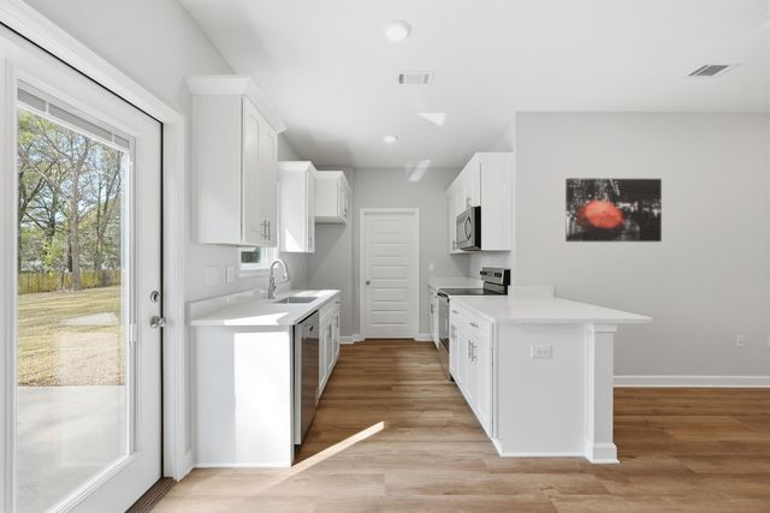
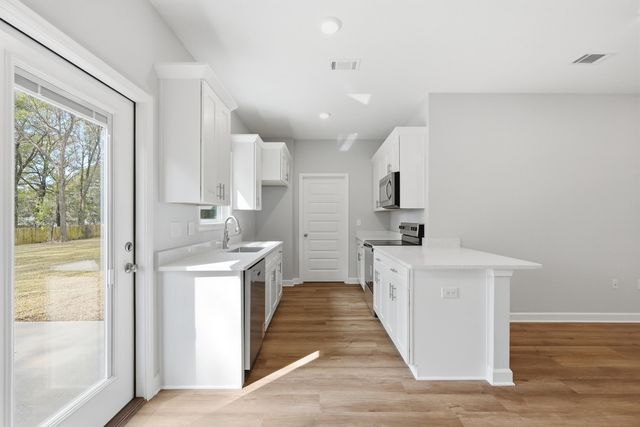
- wall art (612, 210)
